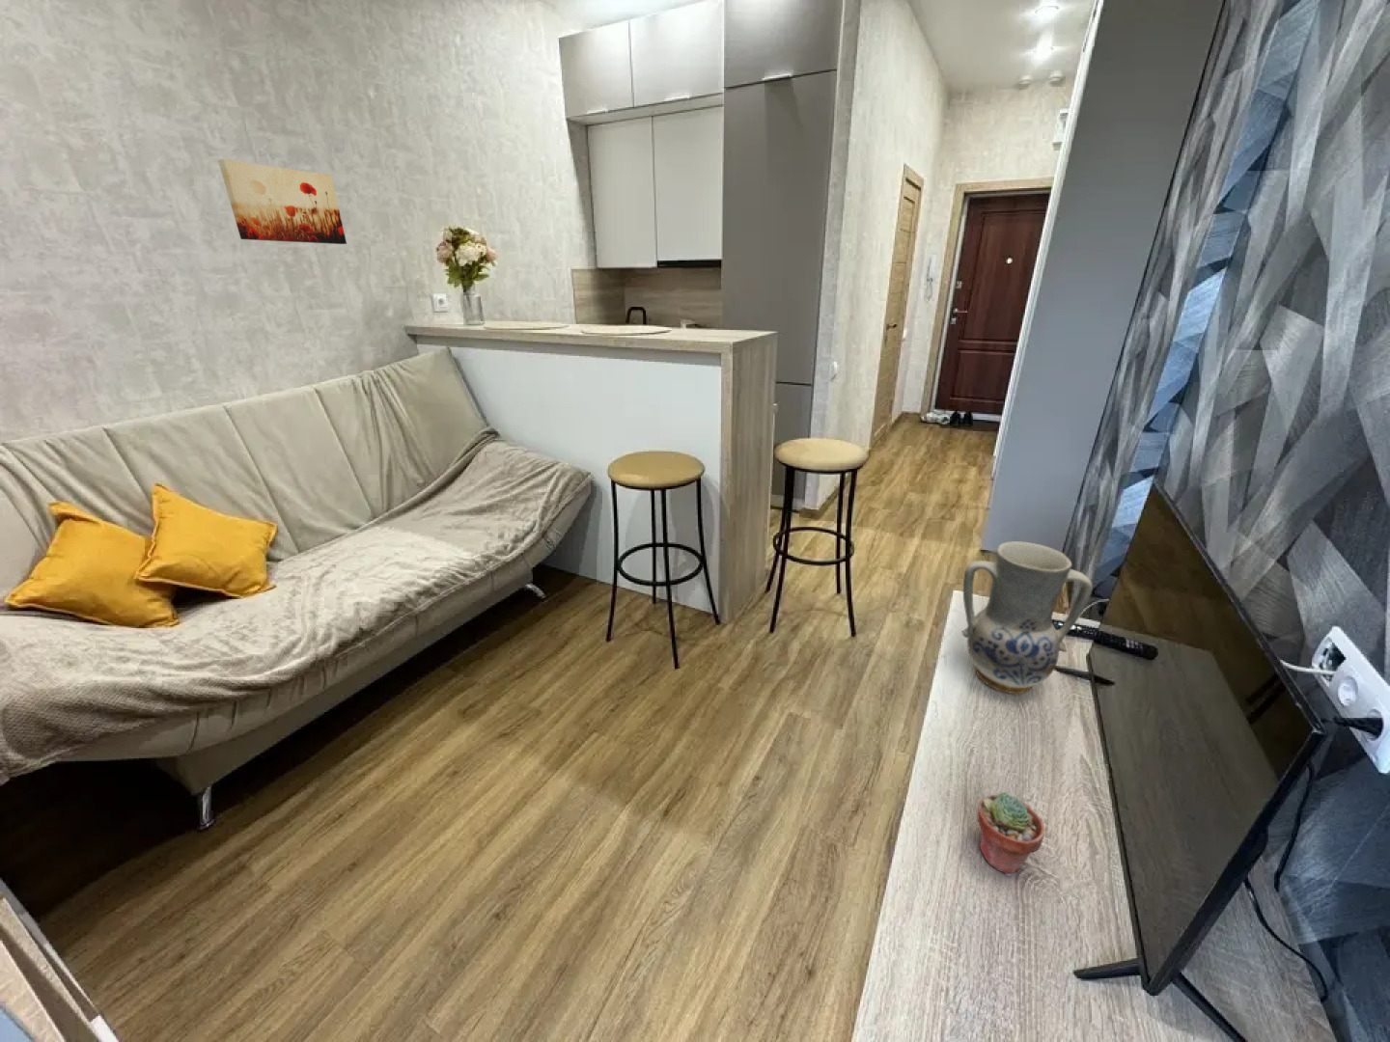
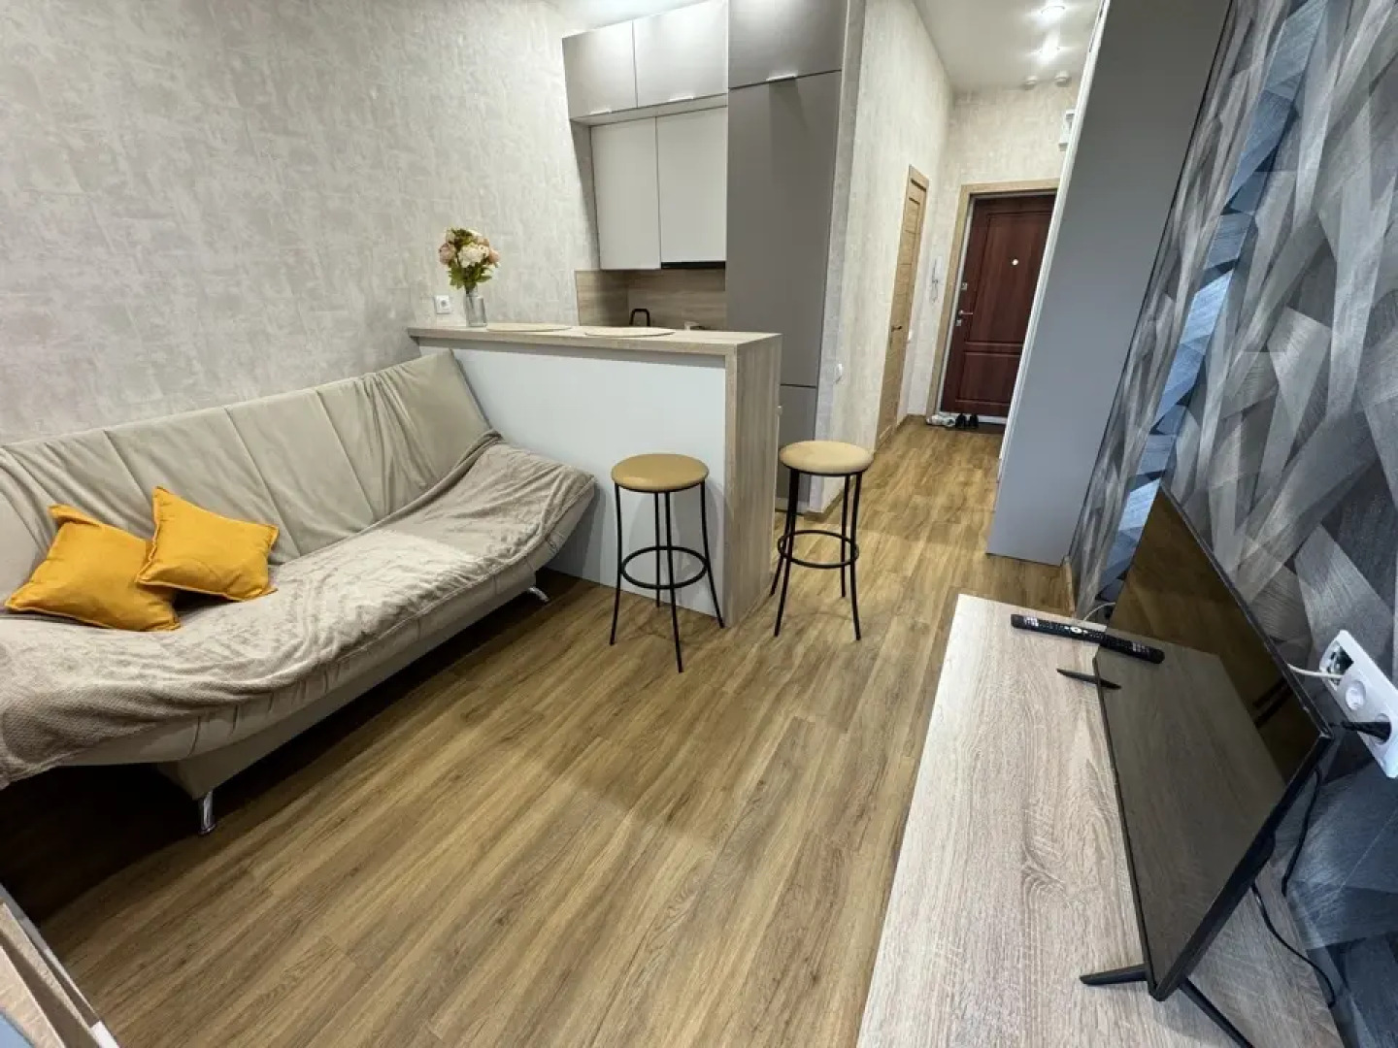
- wall art (288, 206)
- vase (1017, 620)
- potted succulent (1008, 829)
